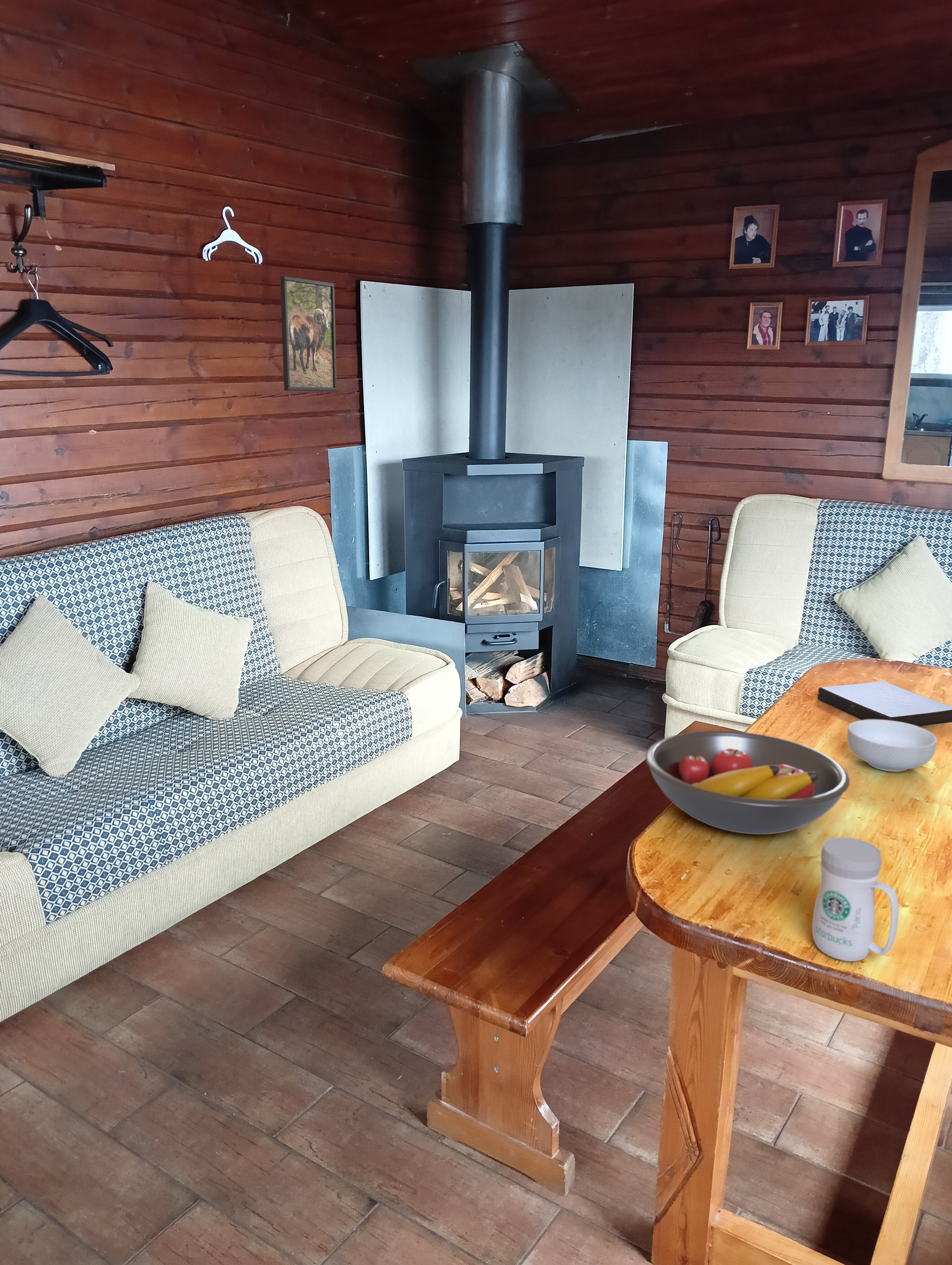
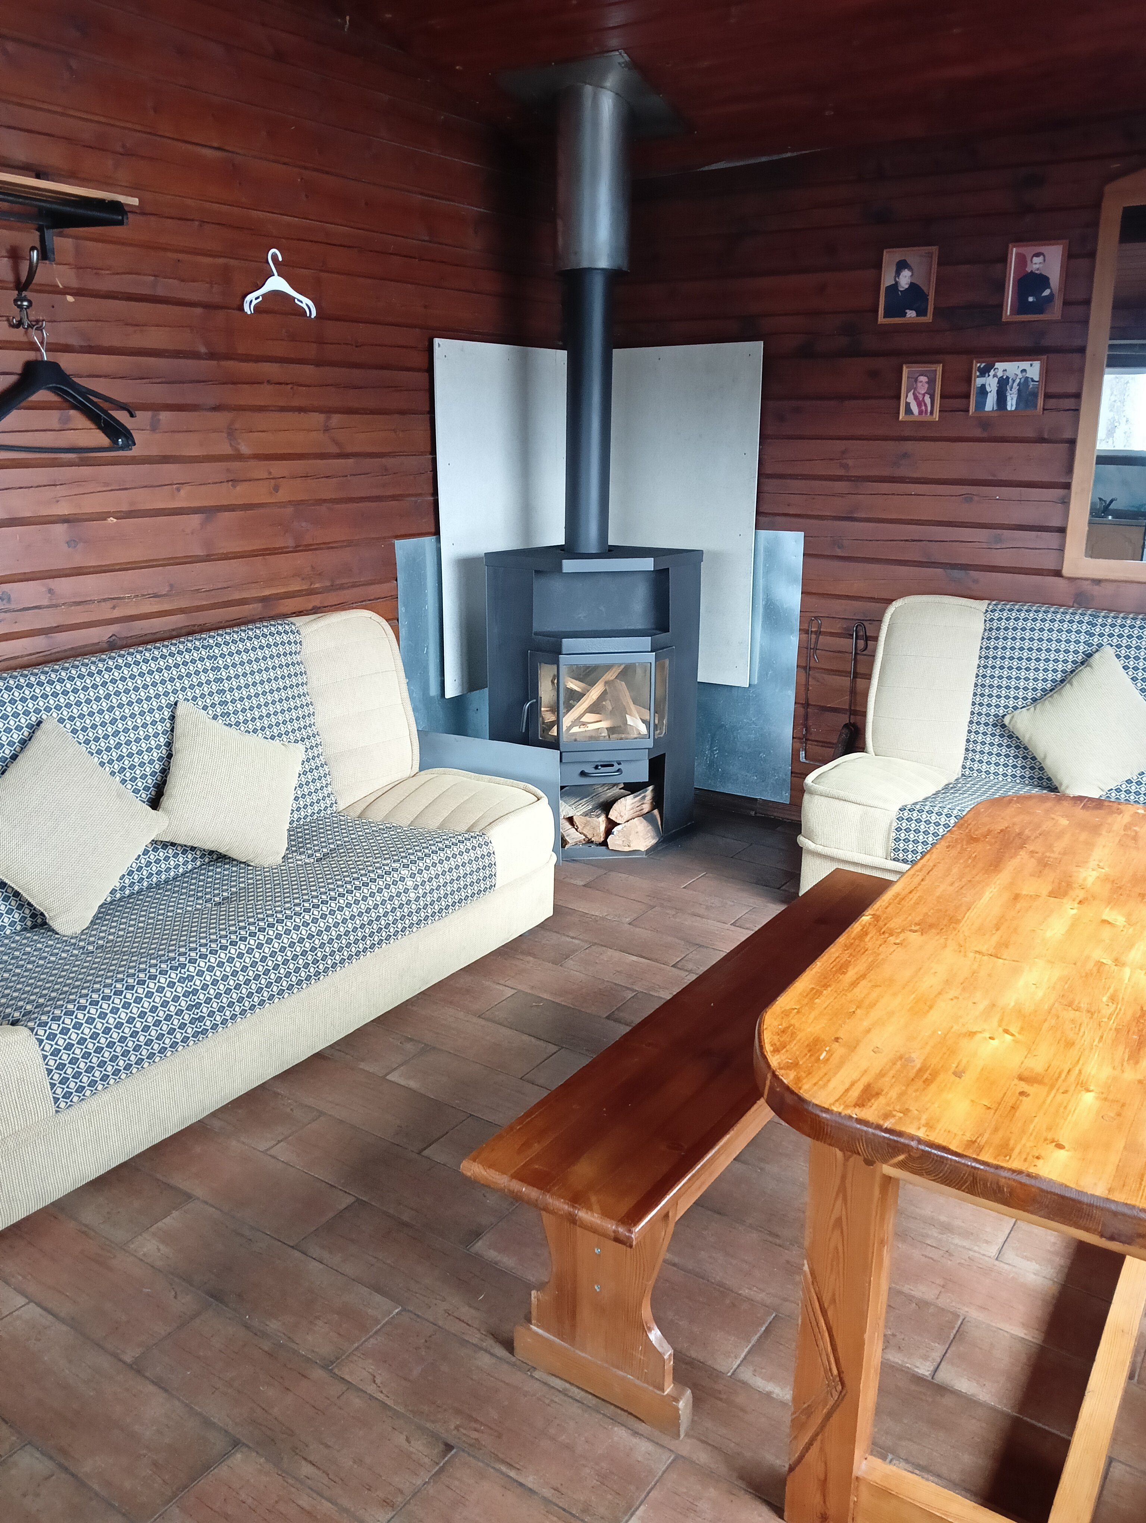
- book (886, 704)
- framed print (310, 336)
- fruit bowl (743, 782)
- cereal bowl (890, 748)
- mug (856, 904)
